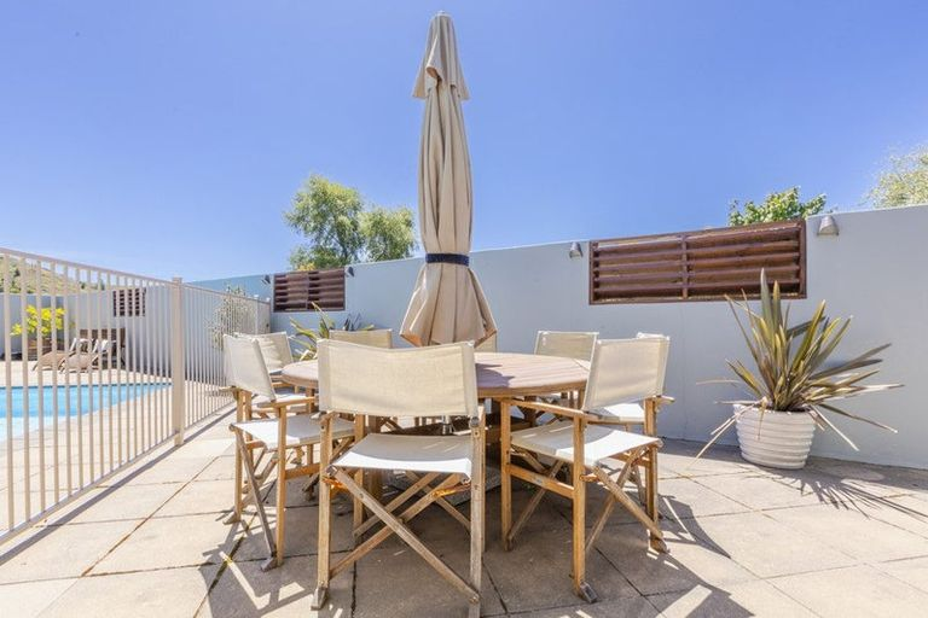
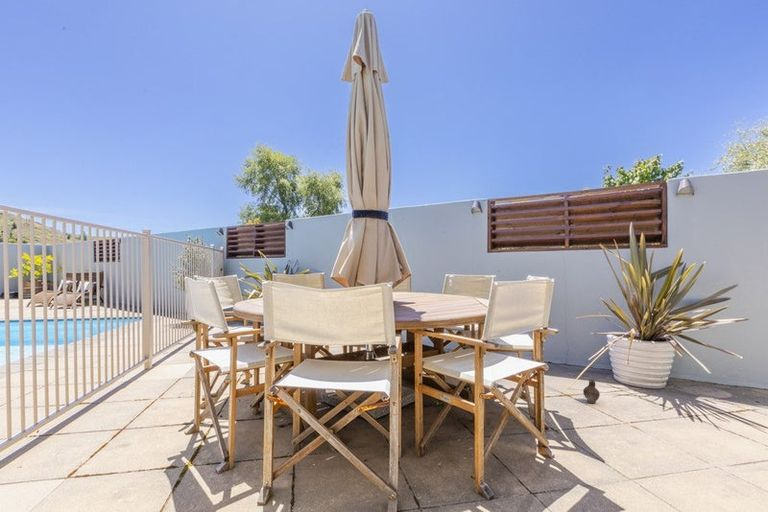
+ ceramic jug (591, 390)
